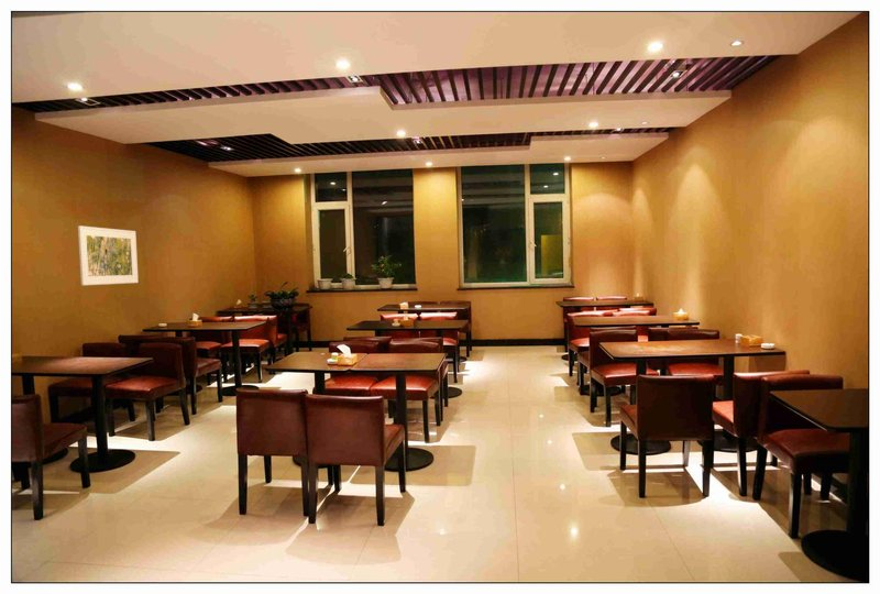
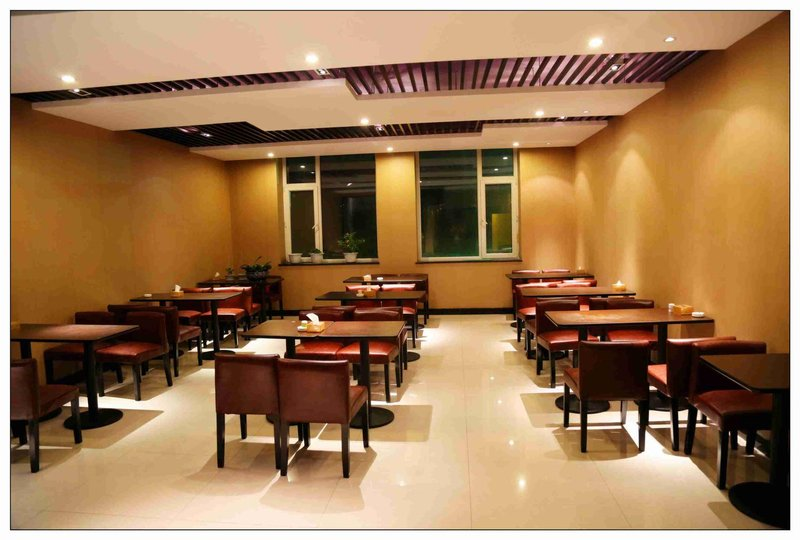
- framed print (110, 256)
